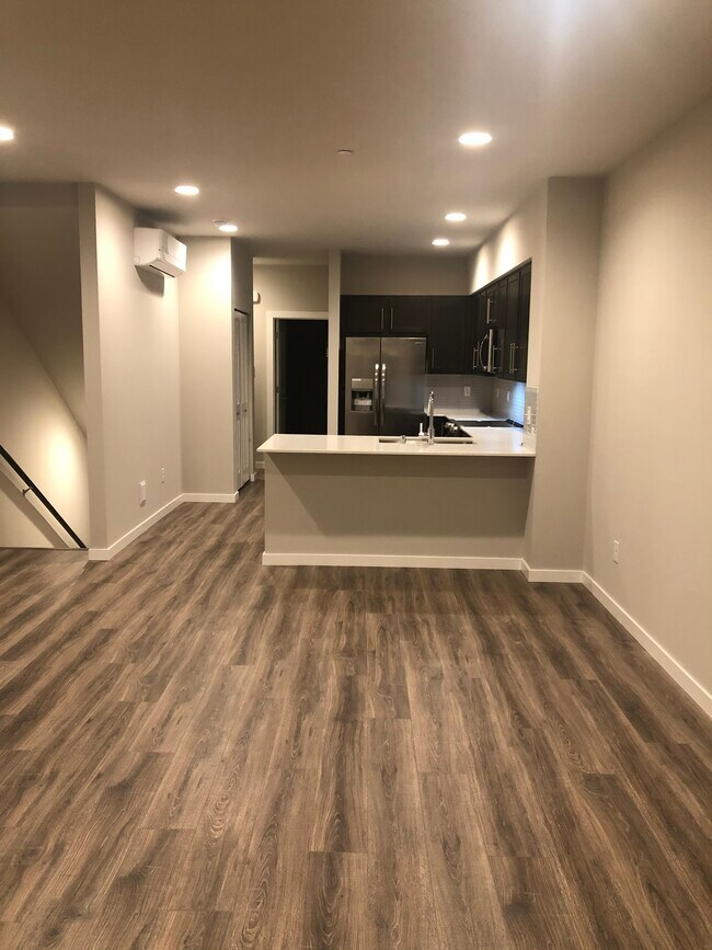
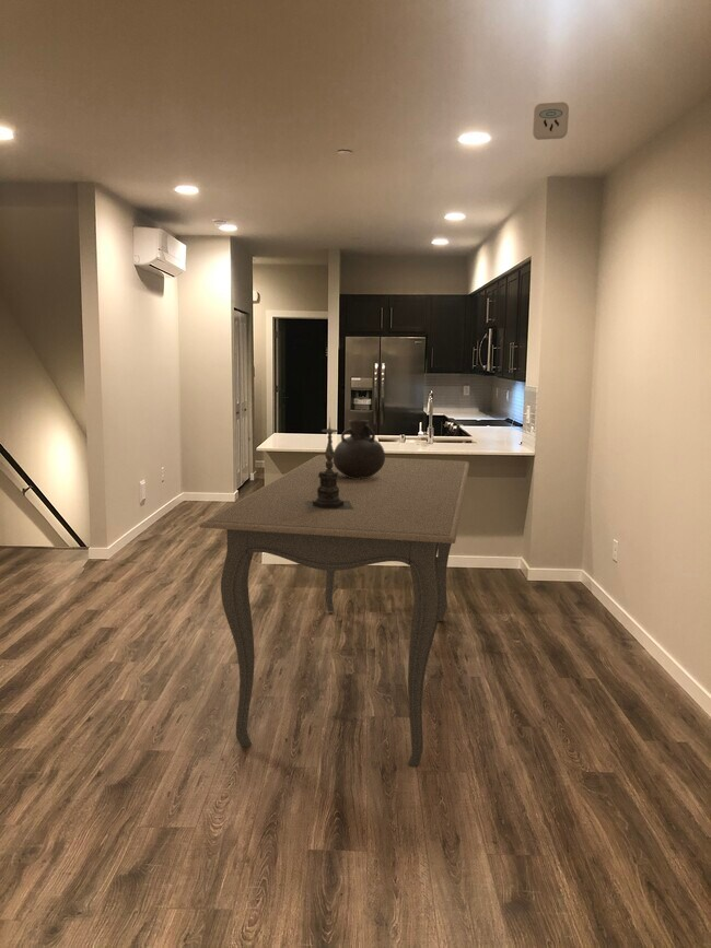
+ smoke detector (550, 120)
+ vase (359, 448)
+ dining table (359, 566)
+ candle holder (329, 460)
